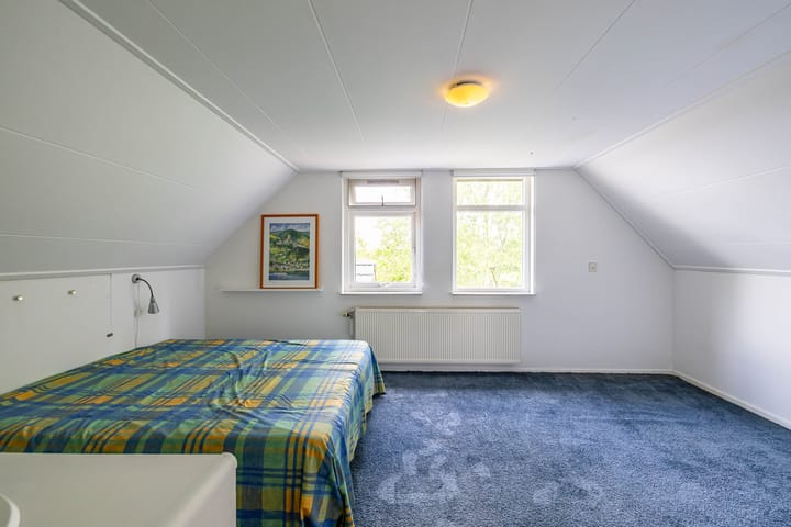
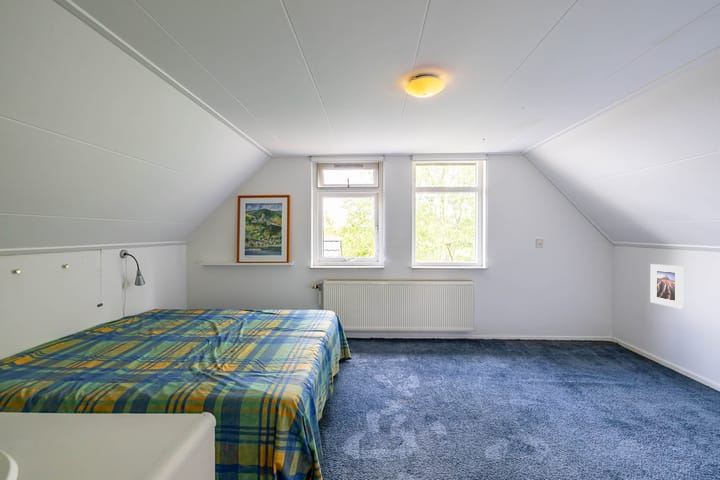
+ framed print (666, 285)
